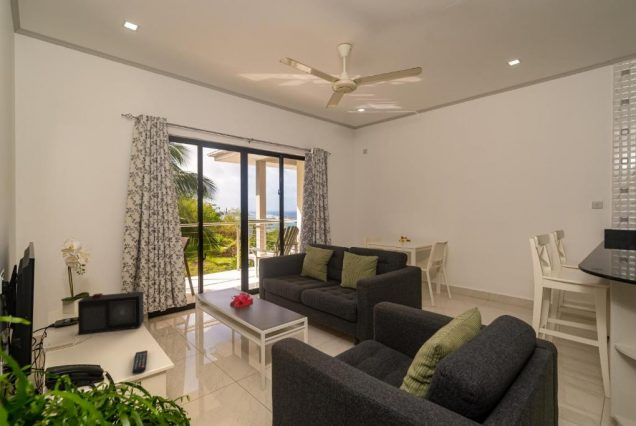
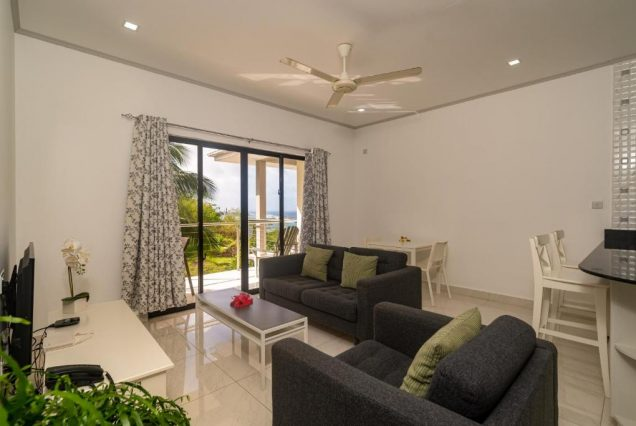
- remote control (140, 361)
- speaker (112, 310)
